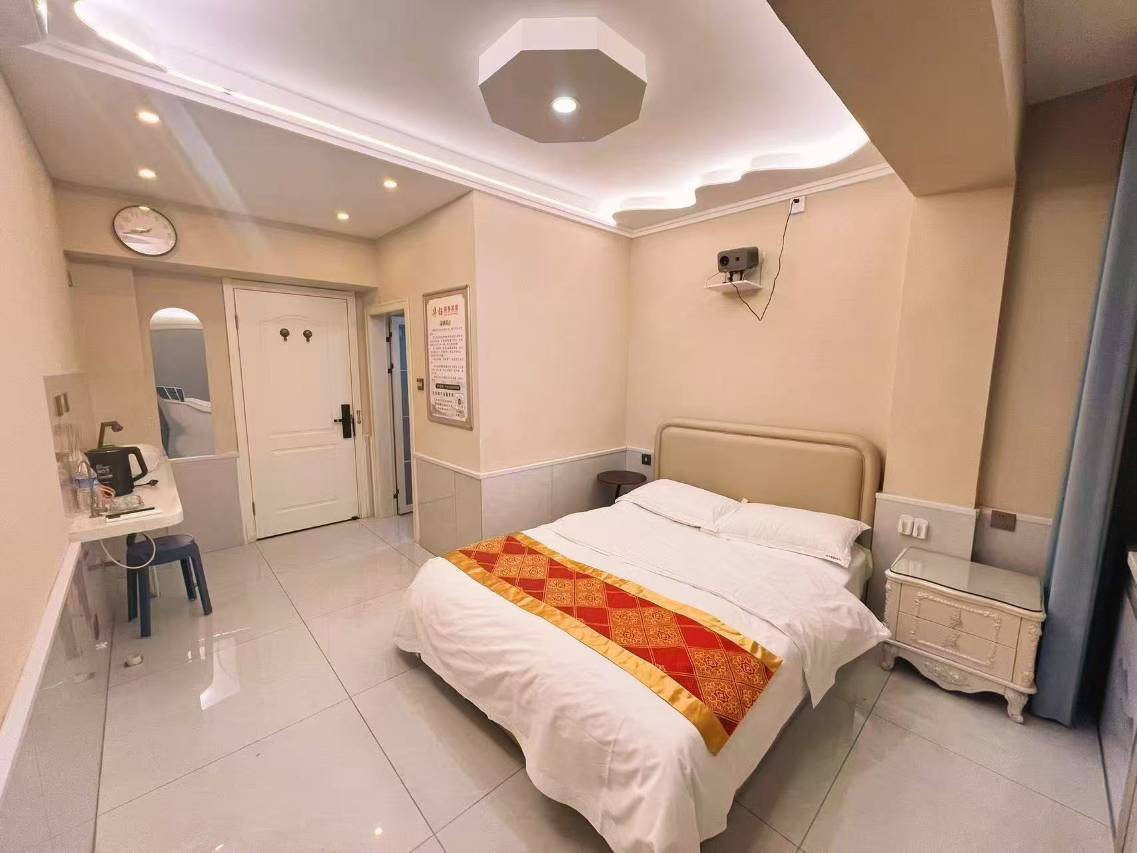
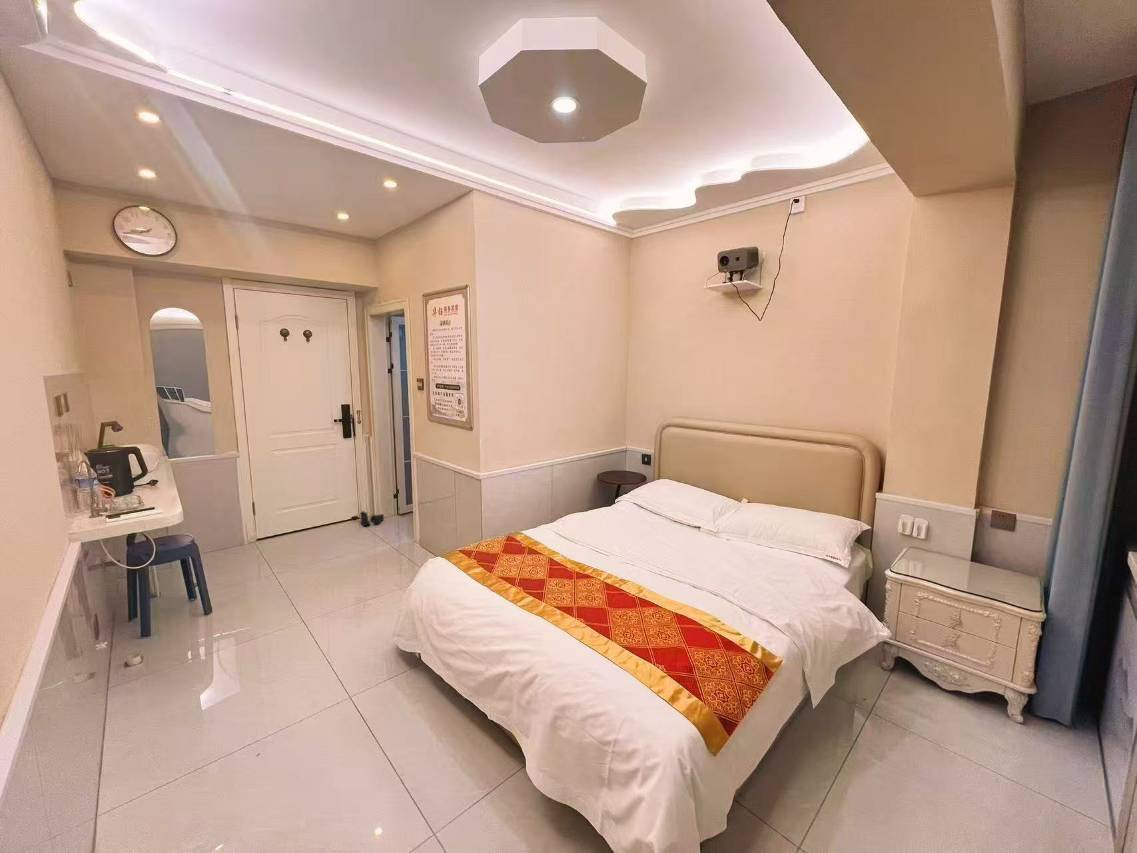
+ boots (373, 516)
